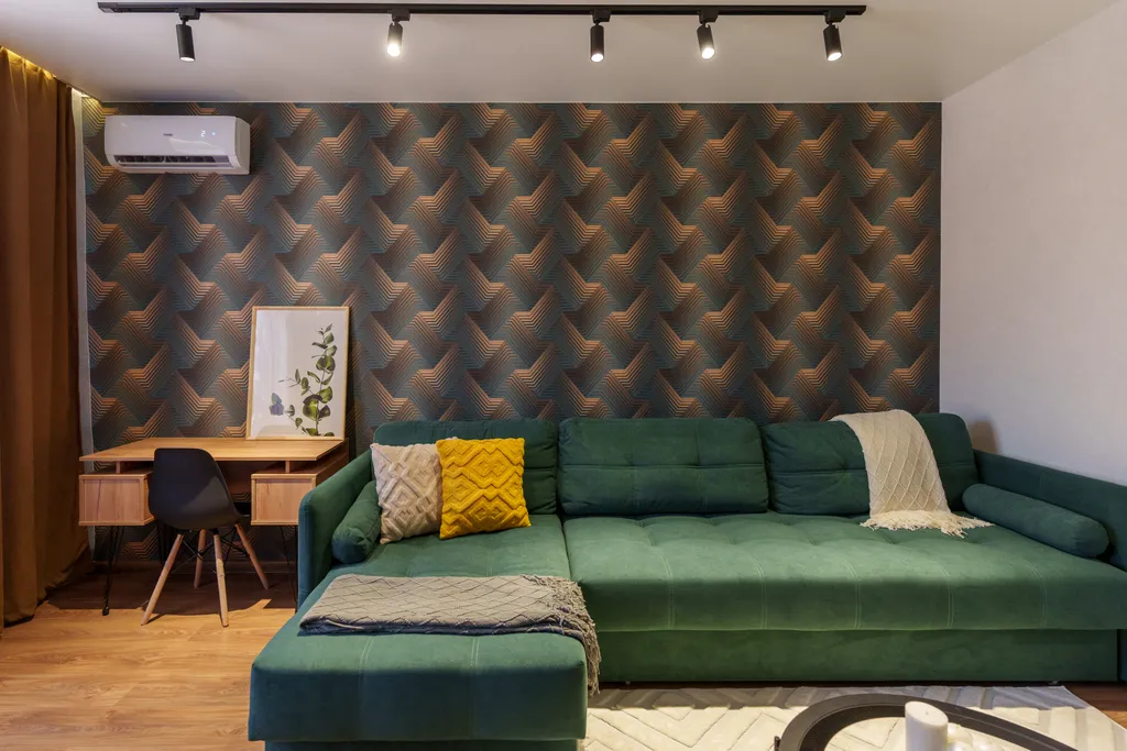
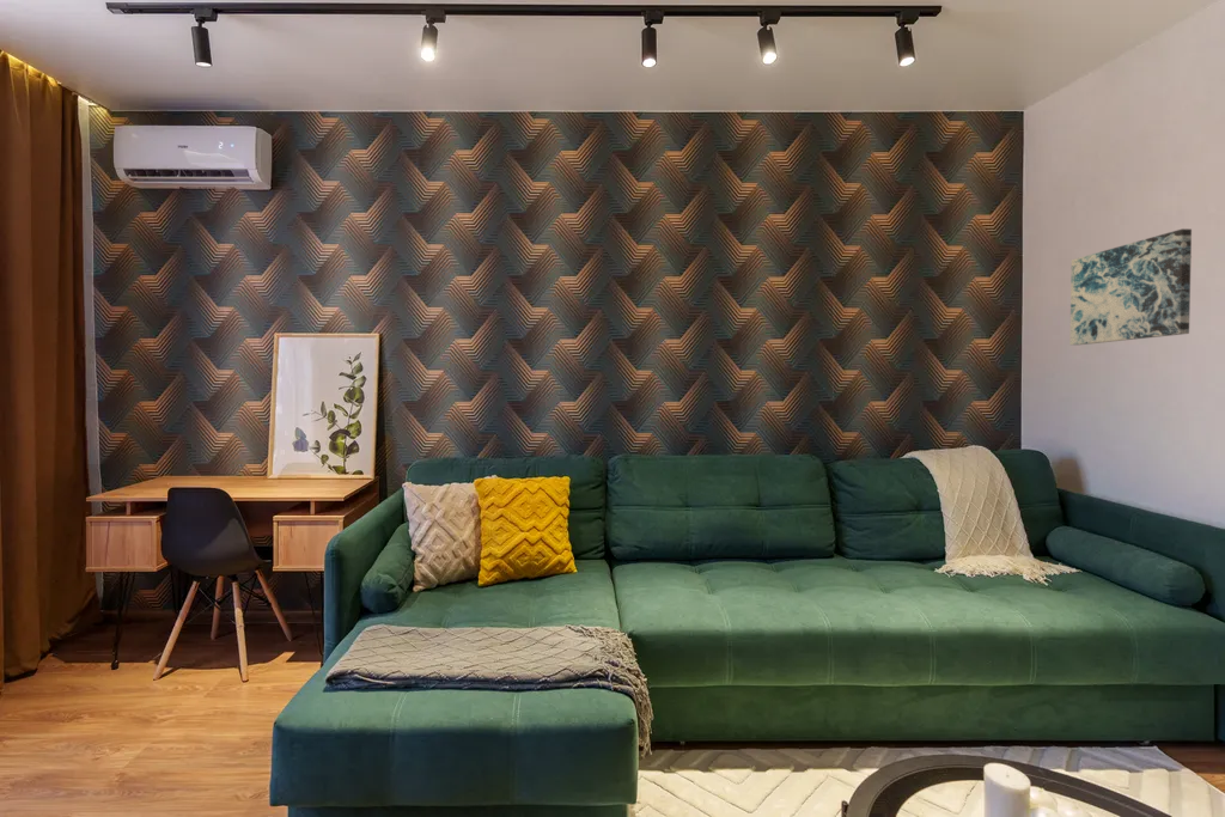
+ wall art (1125, 293)
